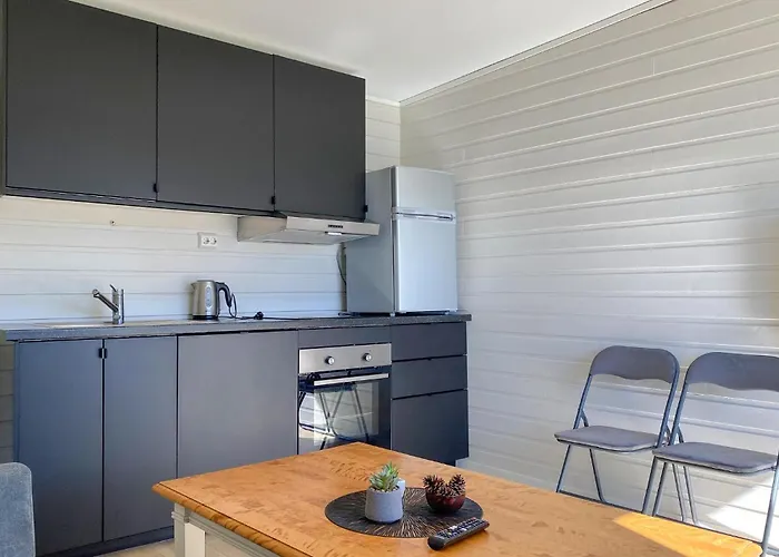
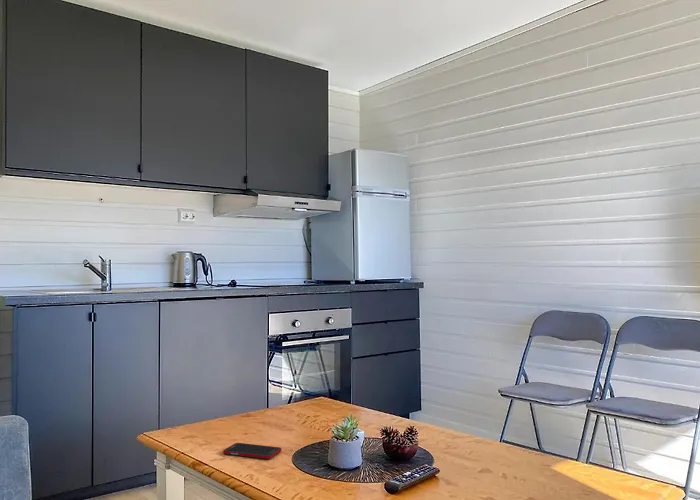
+ cell phone (252, 450)
